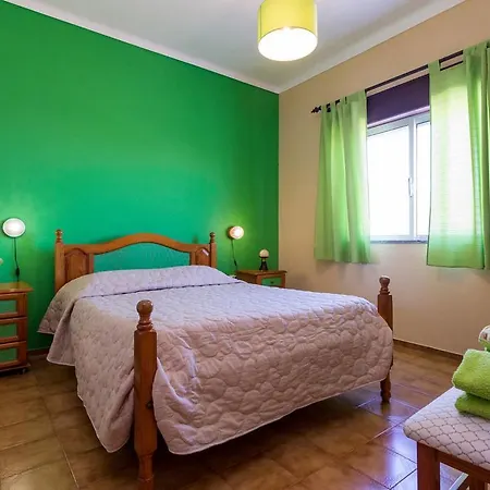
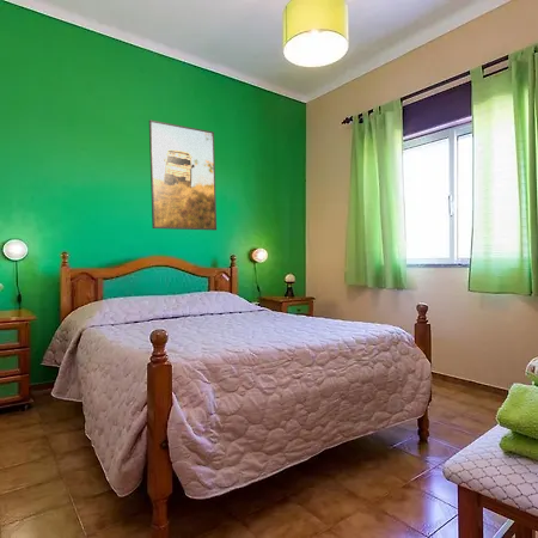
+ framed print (184, 177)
